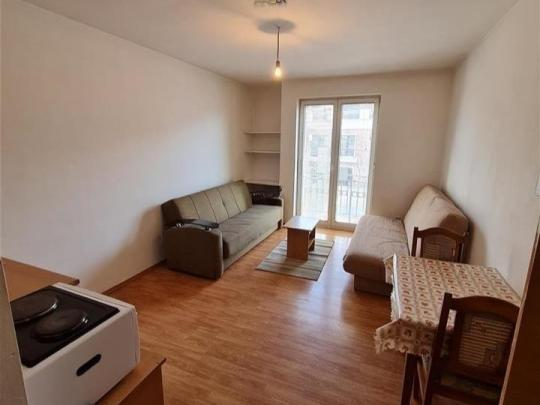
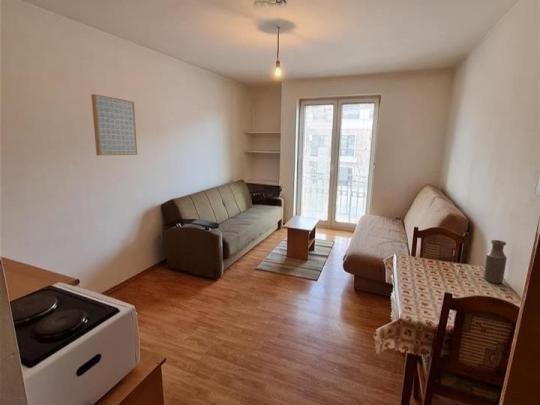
+ wall art (116, 127)
+ bottle (495, 261)
